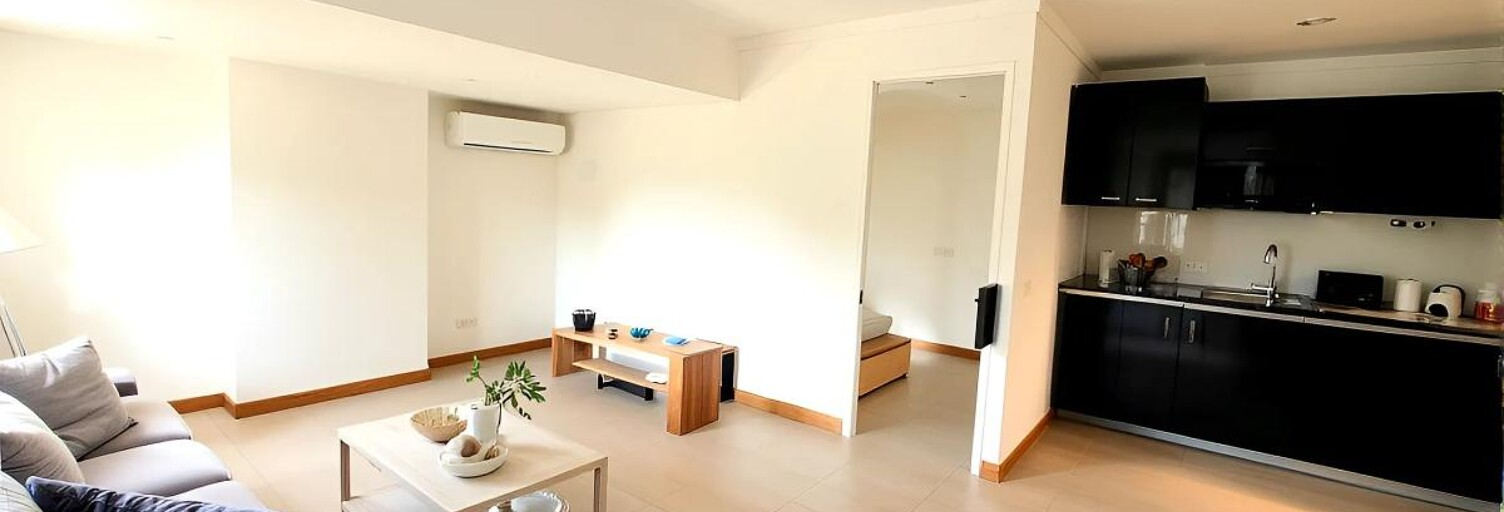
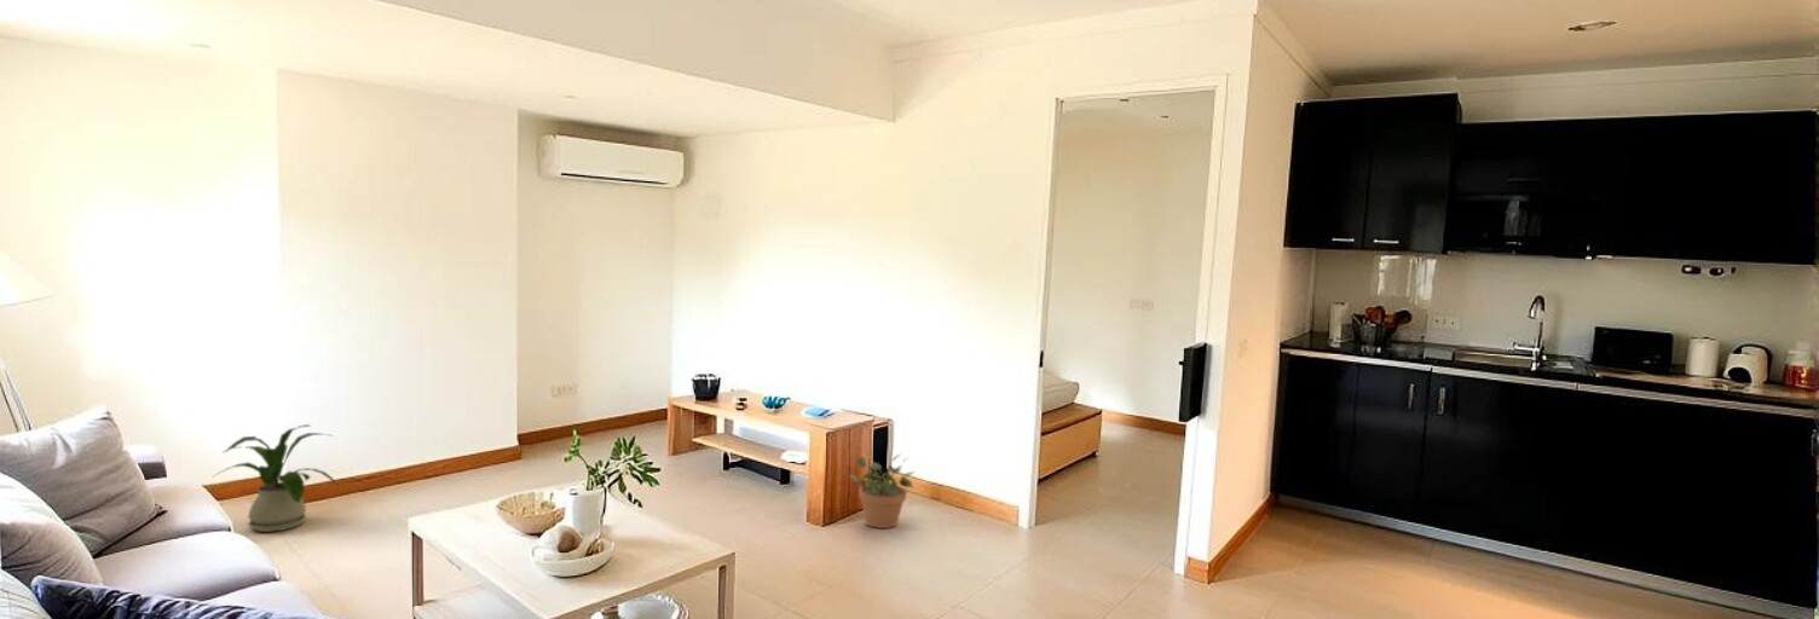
+ house plant (277, 470)
+ potted plant (884, 490)
